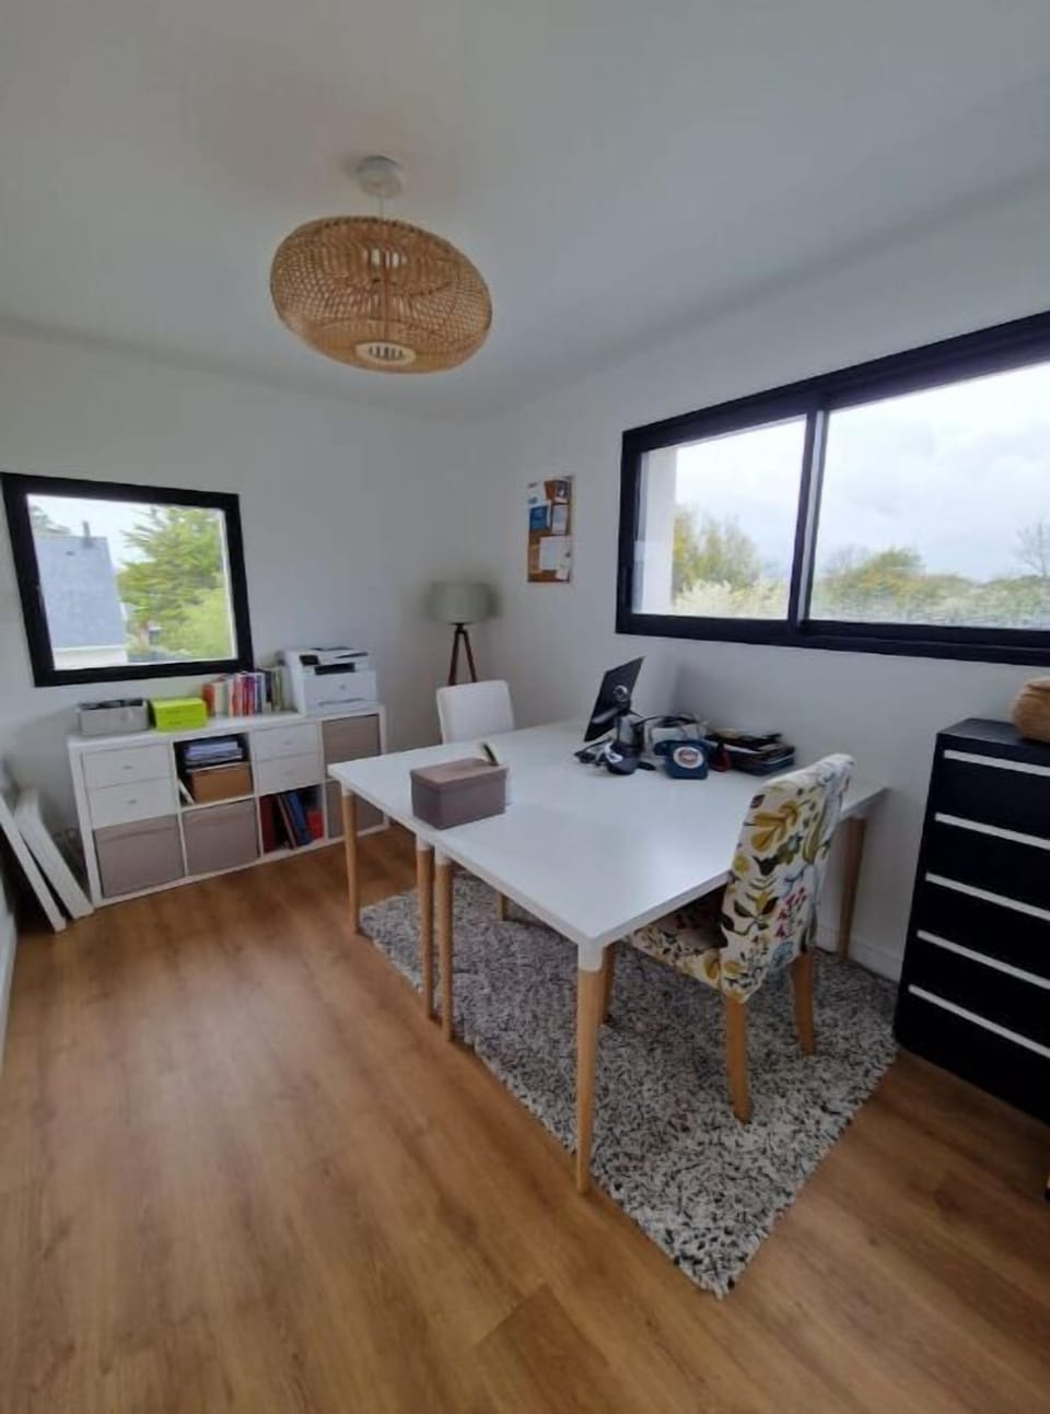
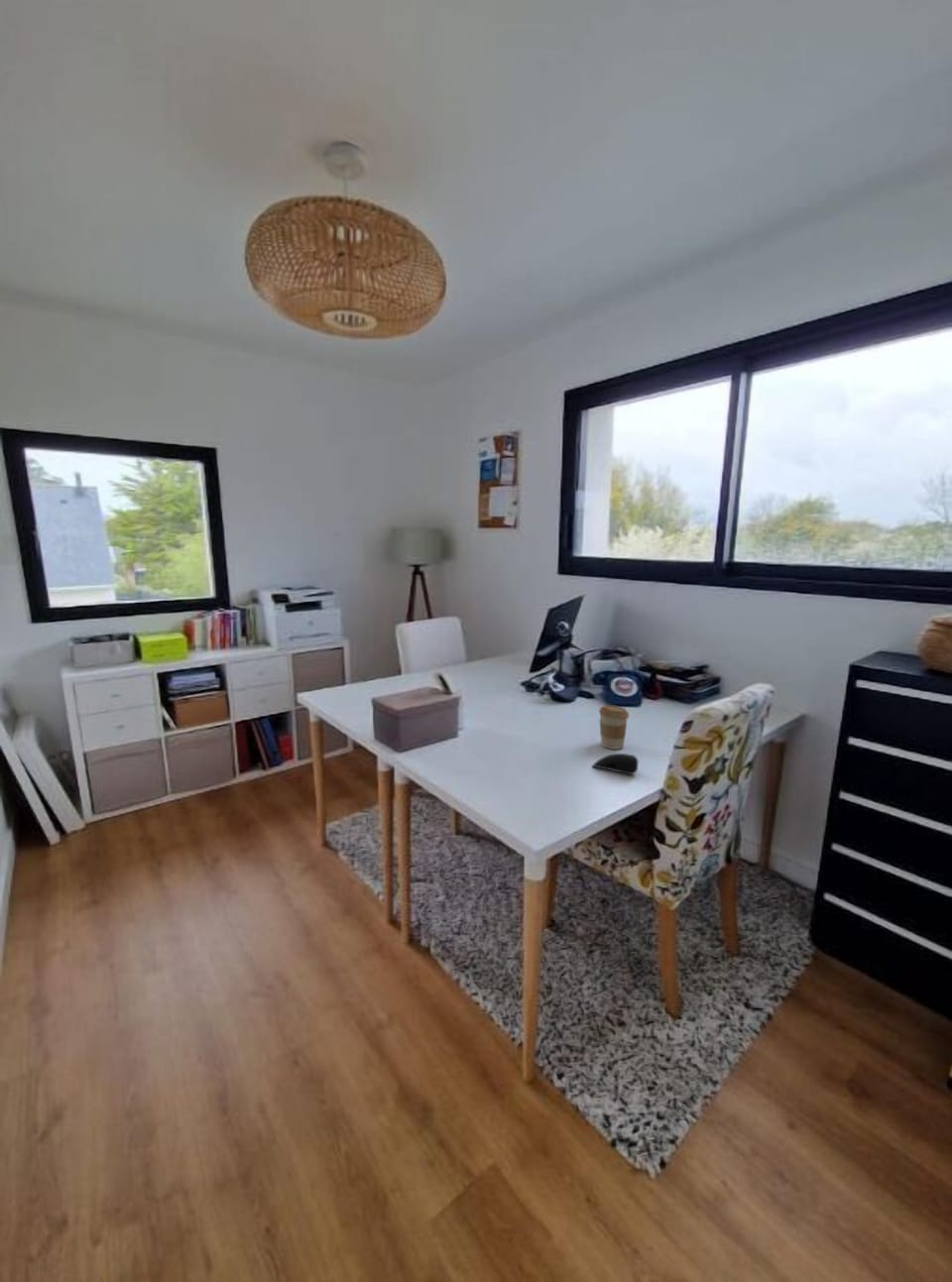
+ computer mouse (614, 760)
+ coffee cup (613, 726)
